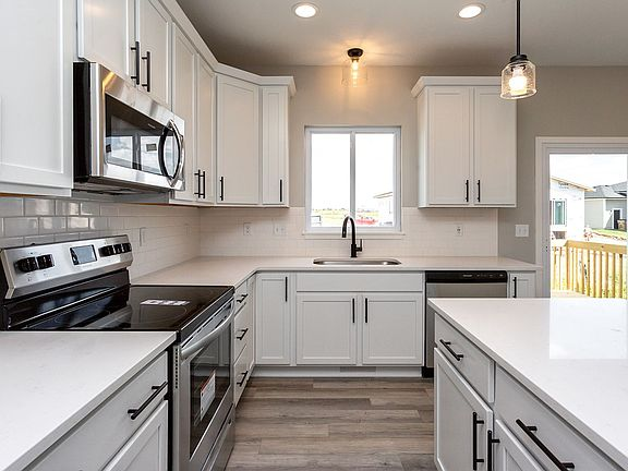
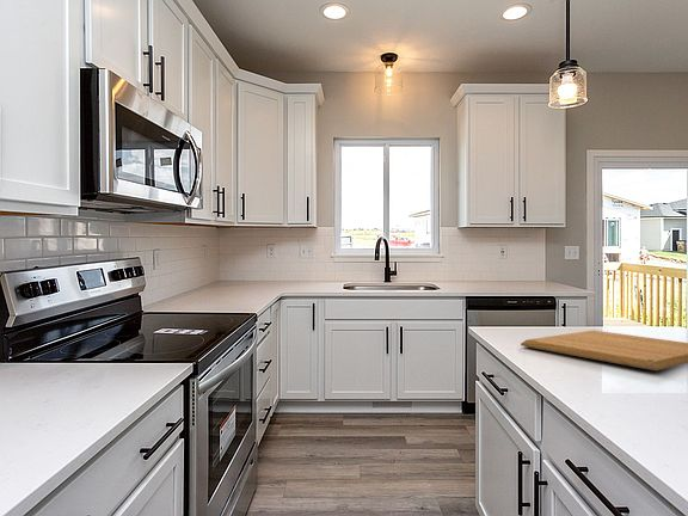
+ chopping board (618, 345)
